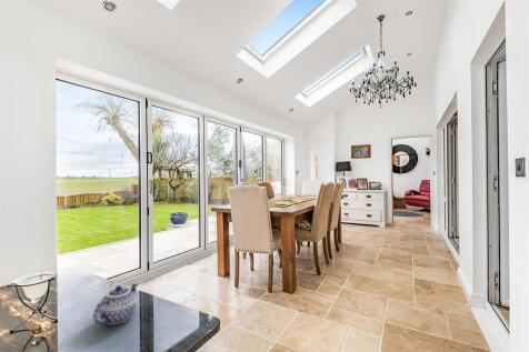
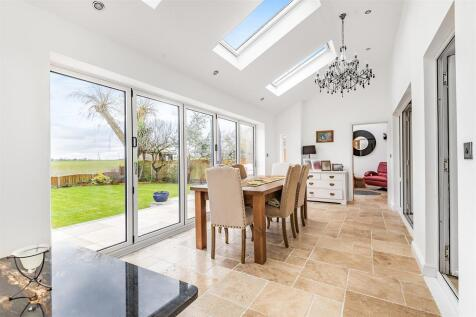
- teapot (118, 302)
